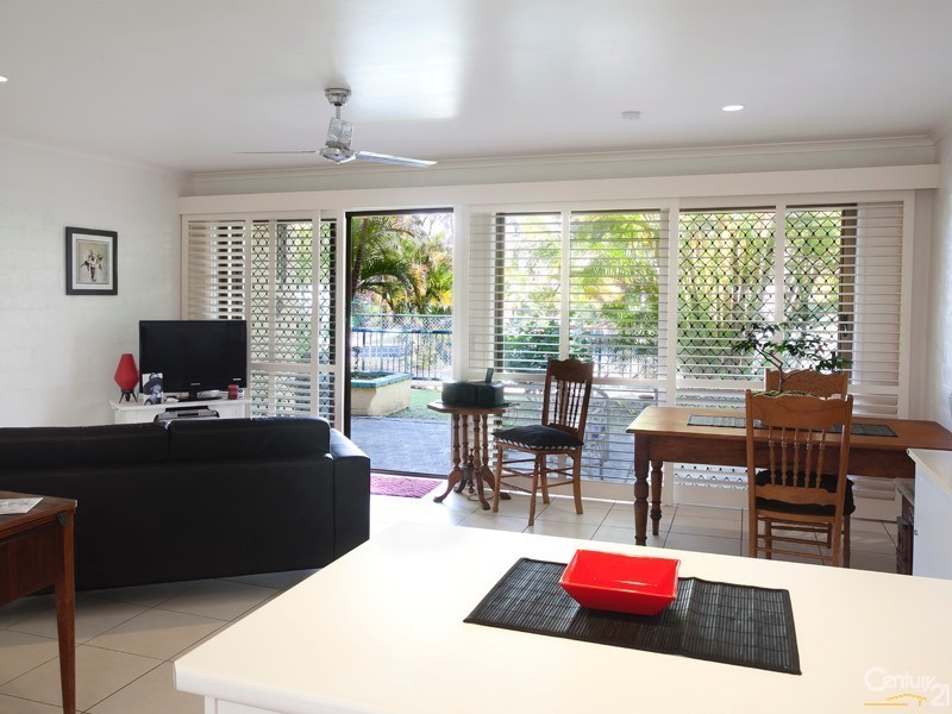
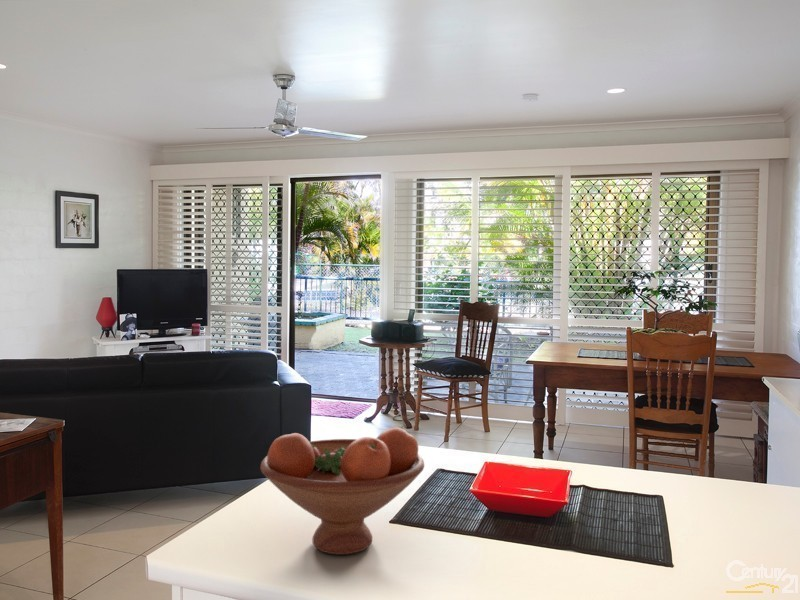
+ fruit bowl (343, 485)
